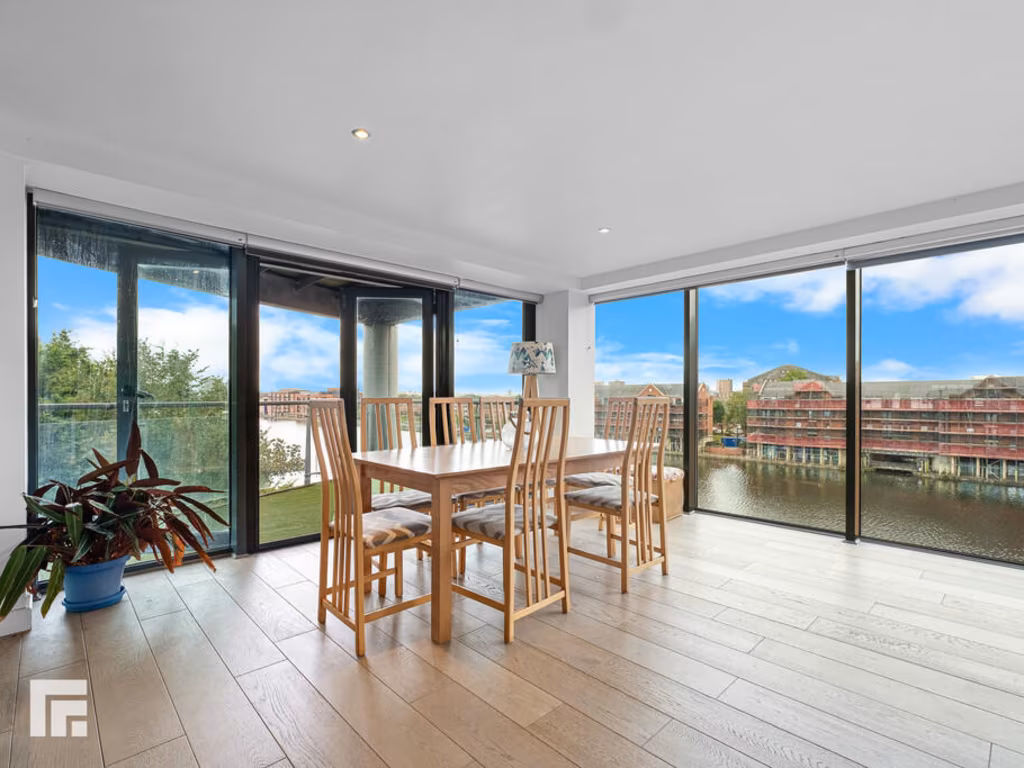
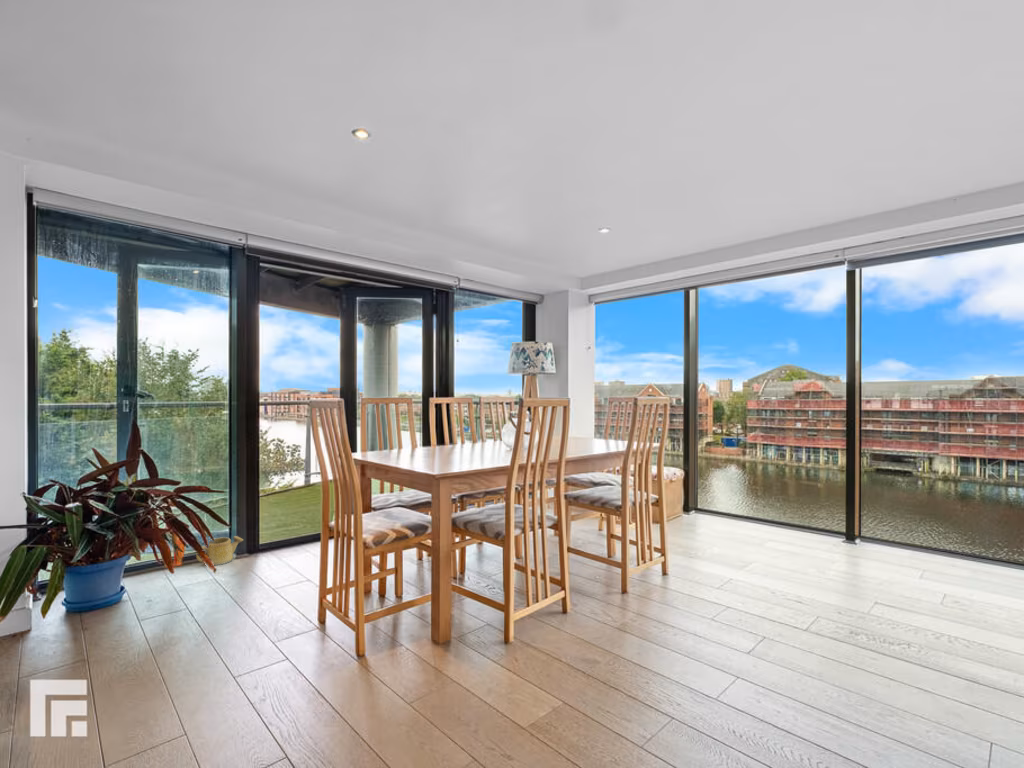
+ watering can (220, 550)
